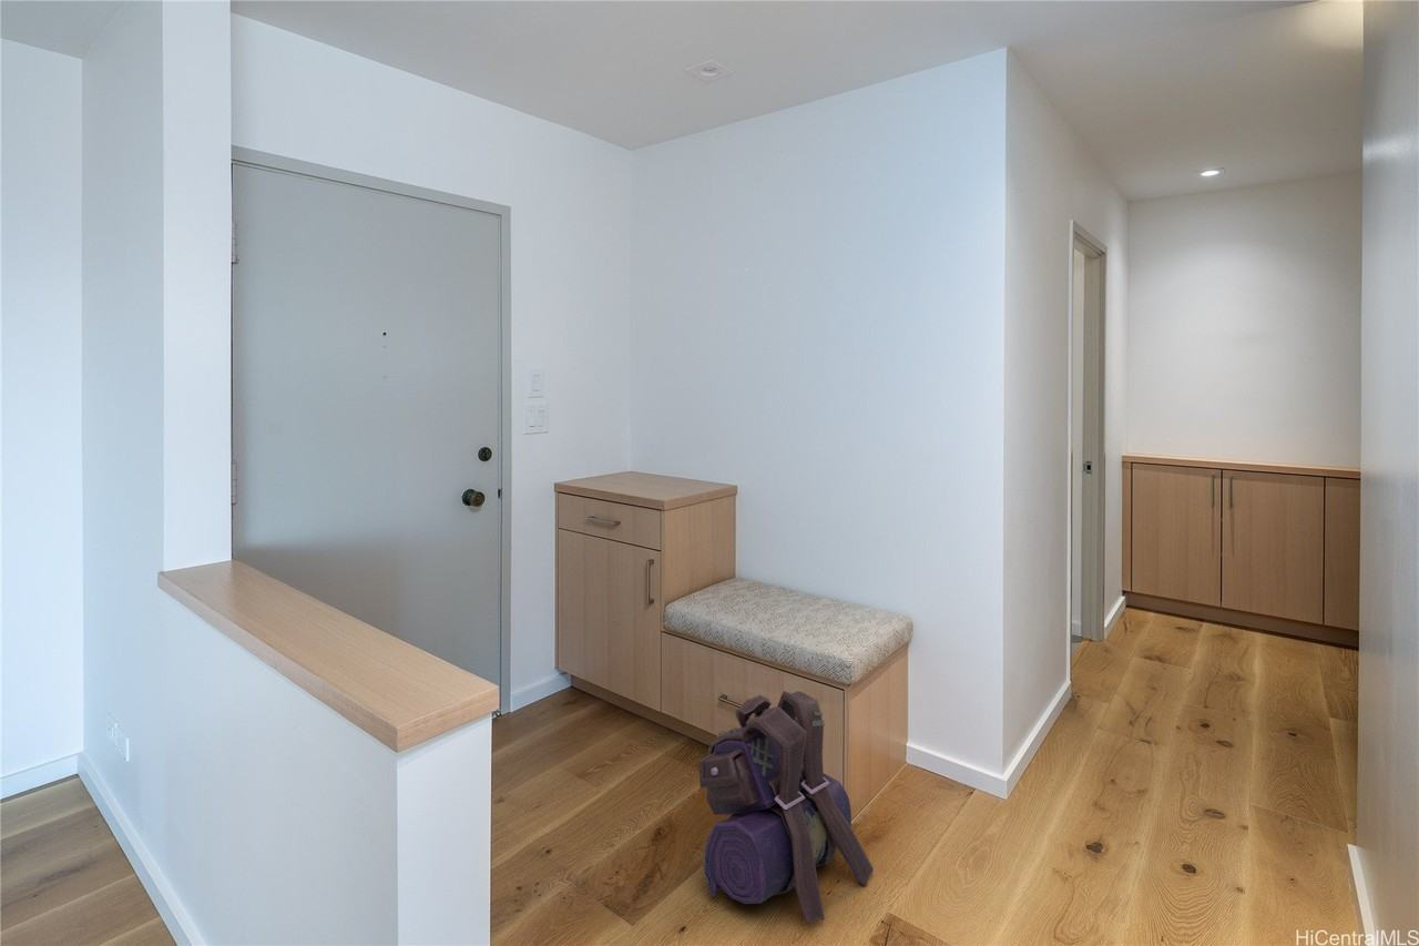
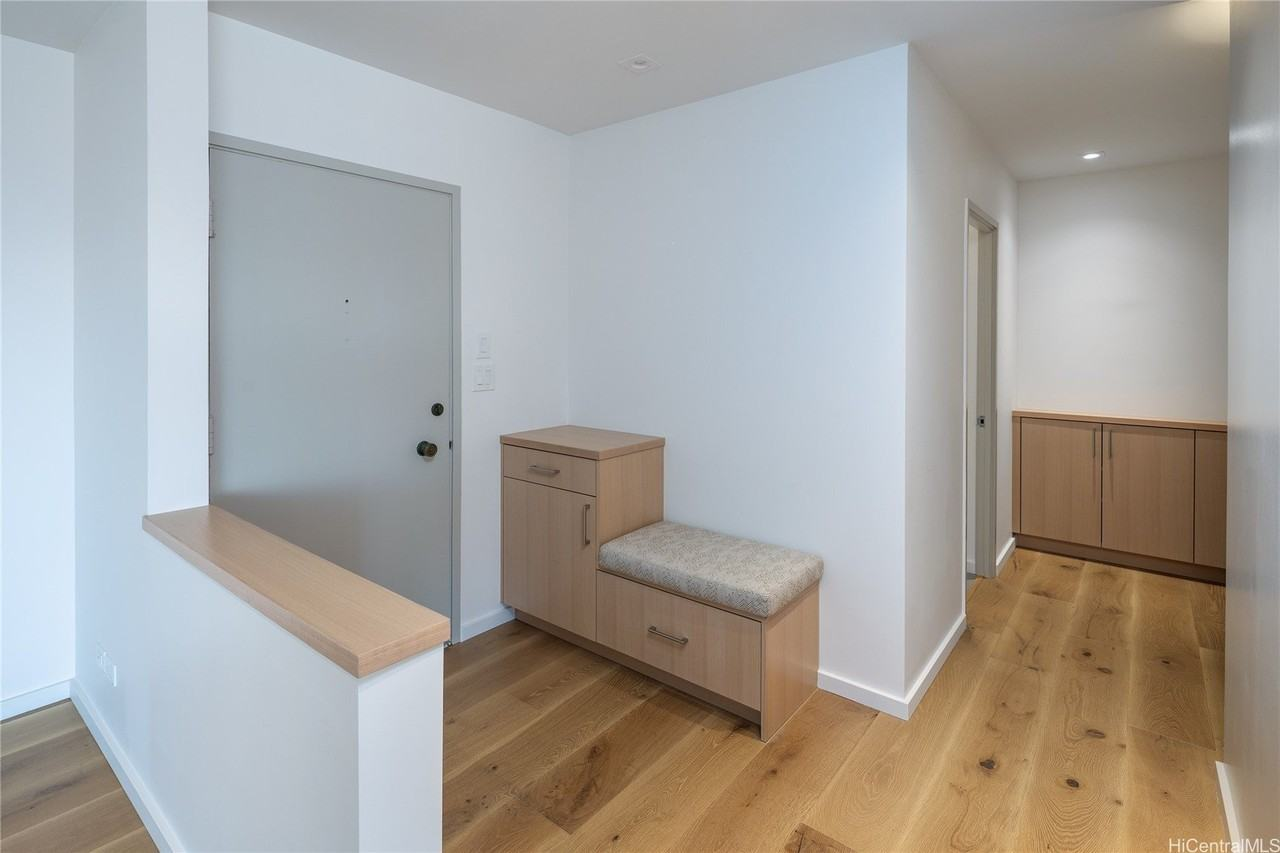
- backpack (777, 785)
